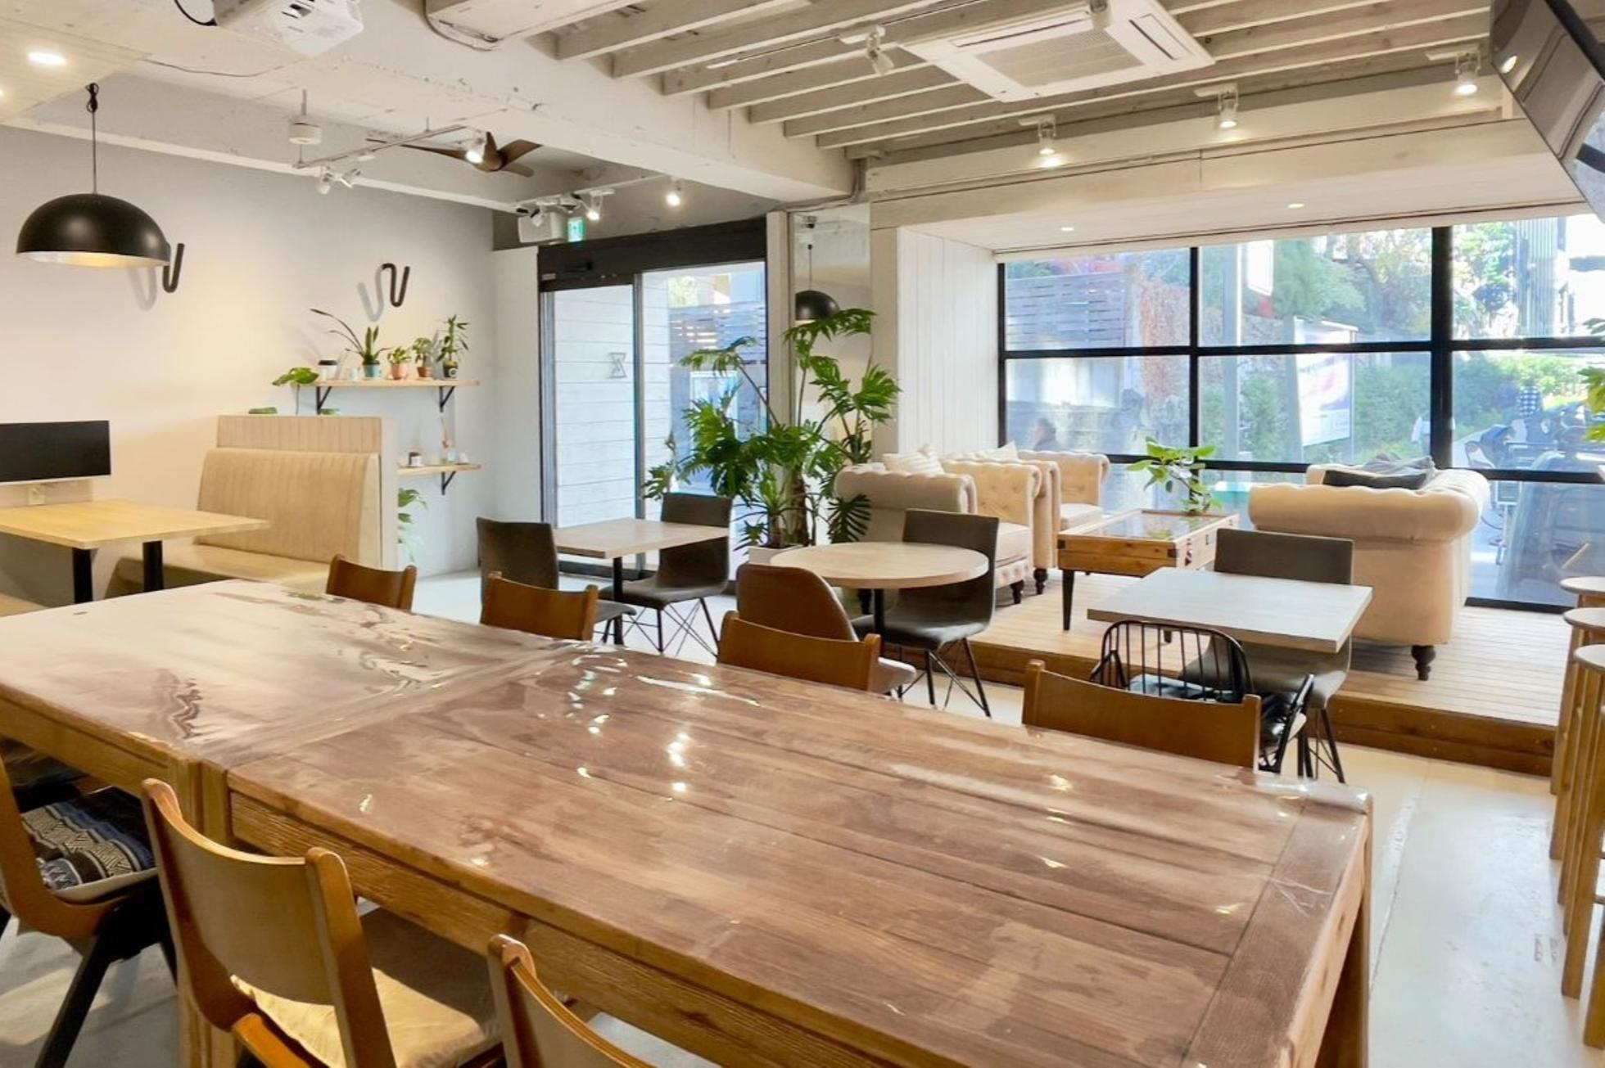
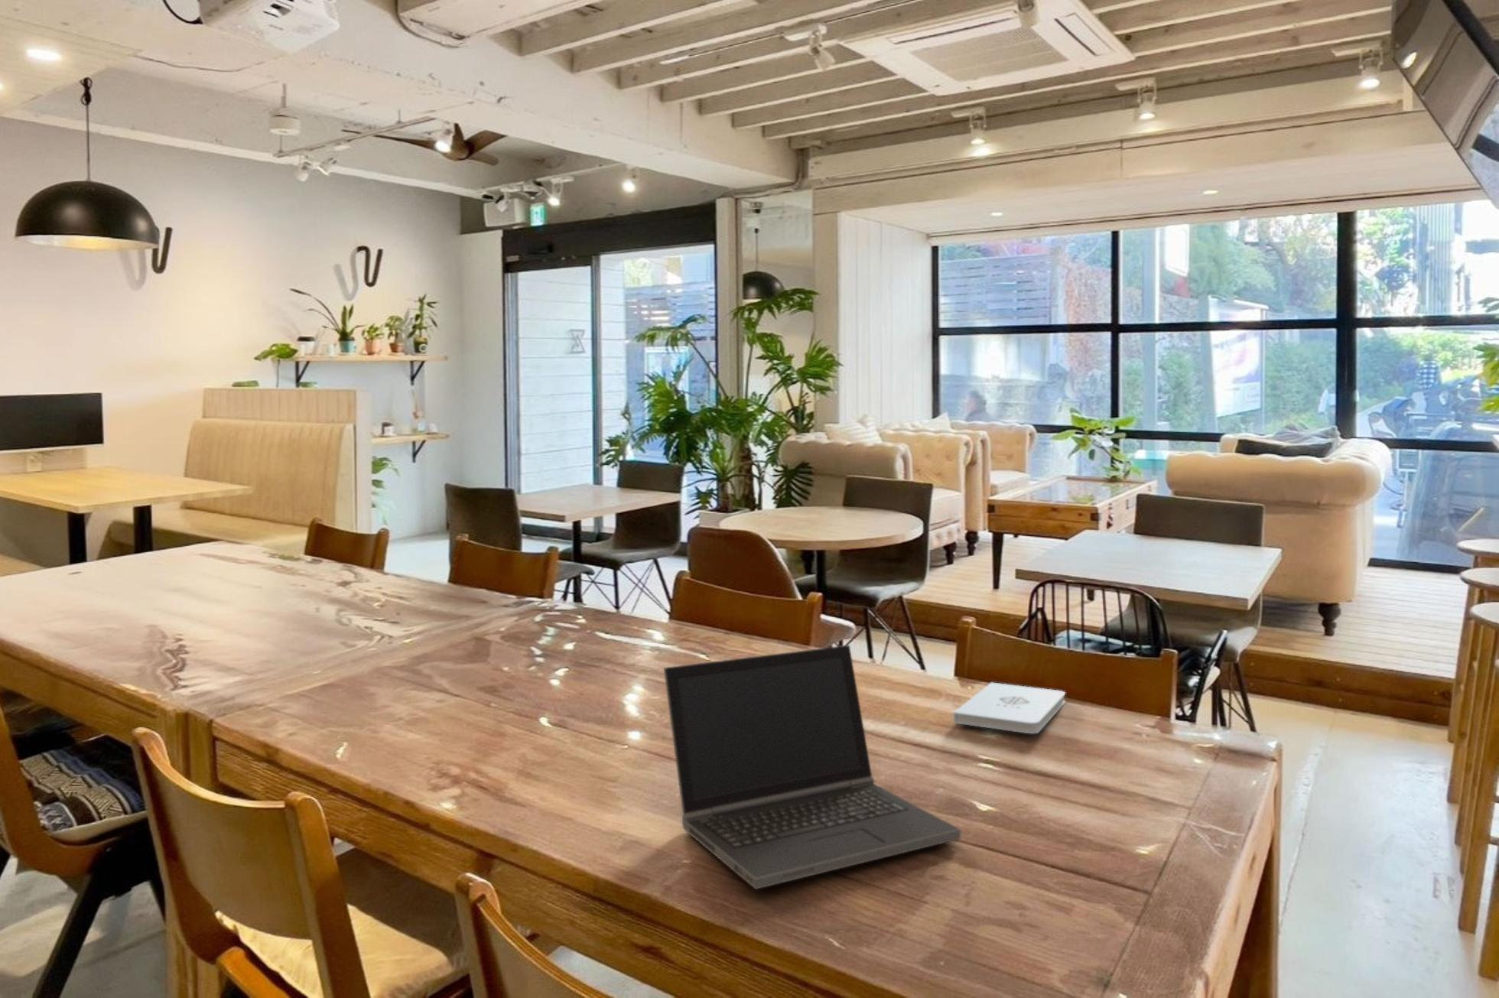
+ laptop computer (807, 751)
+ notepad (1012, 706)
